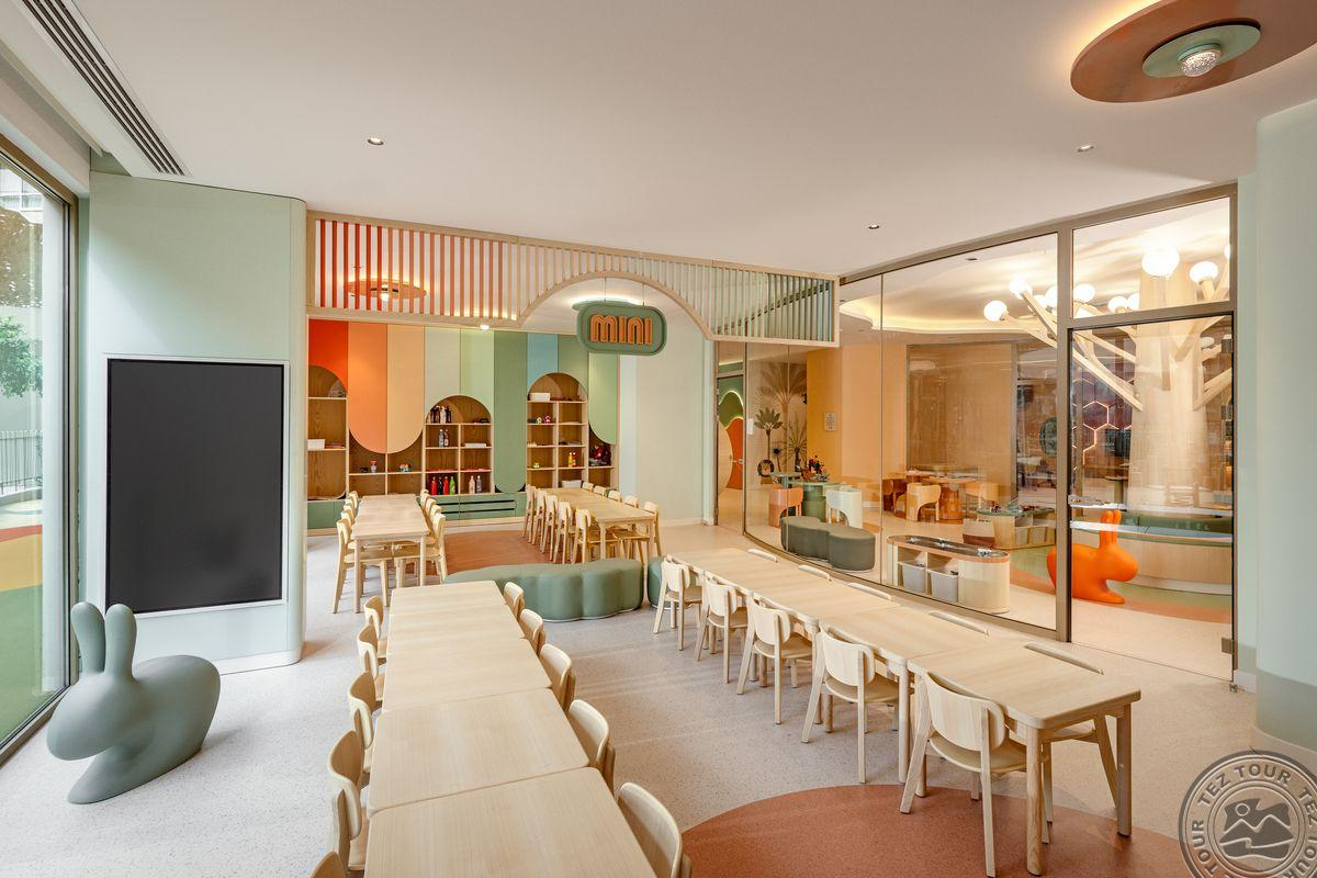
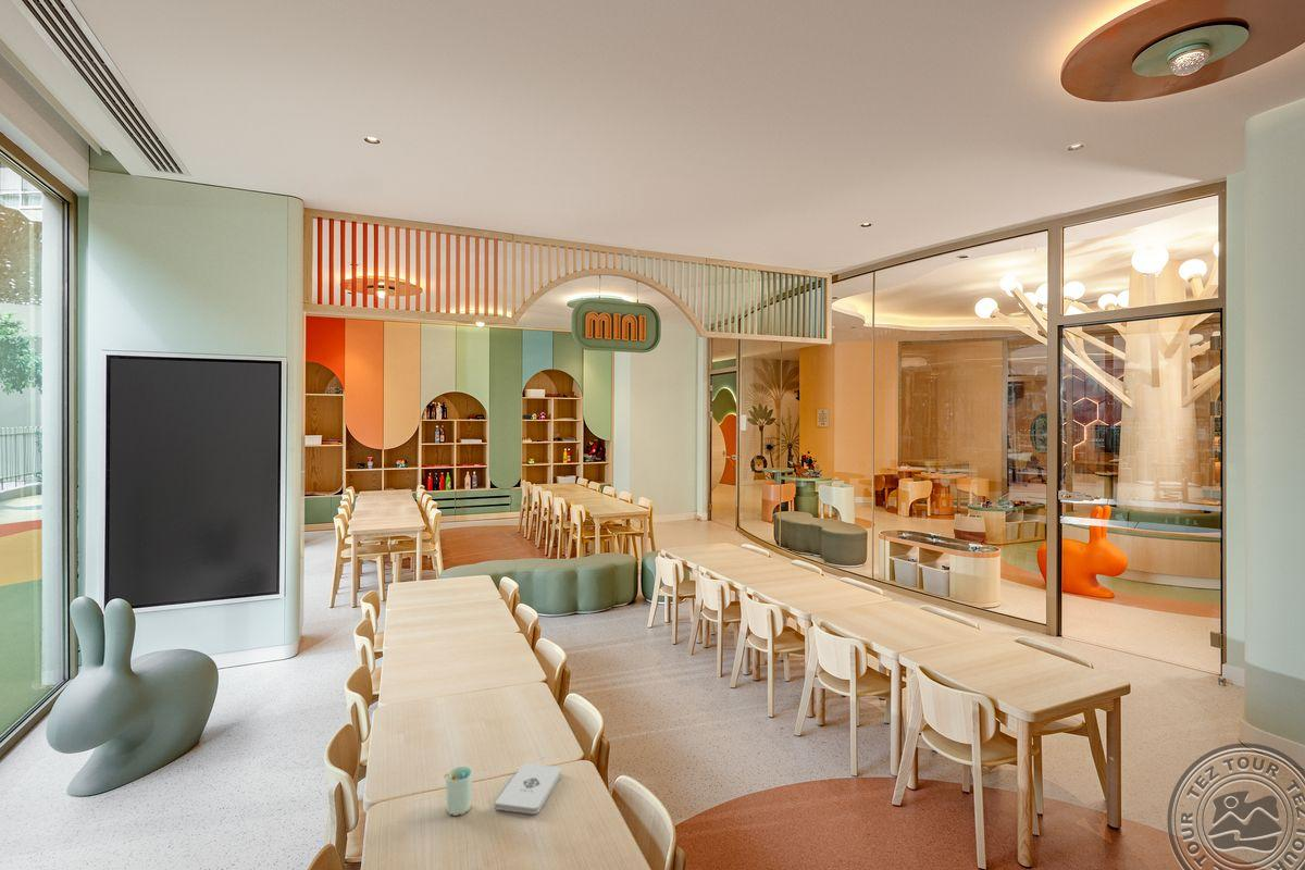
+ cup (458, 786)
+ notepad (530, 786)
